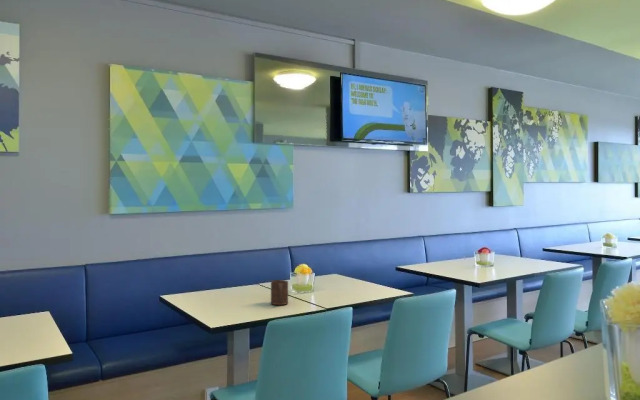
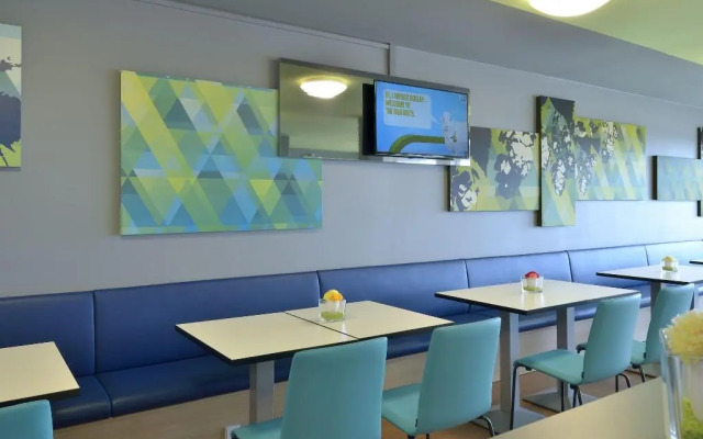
- cup (280, 293)
